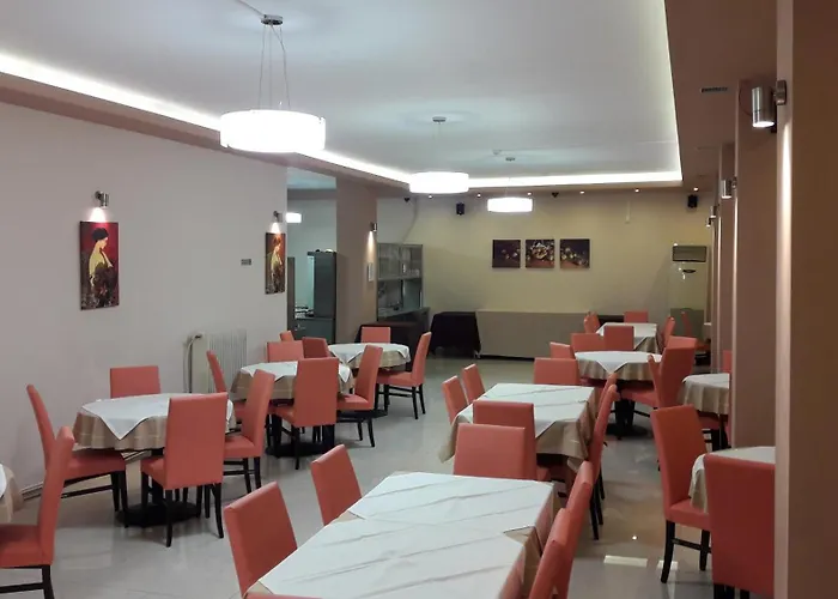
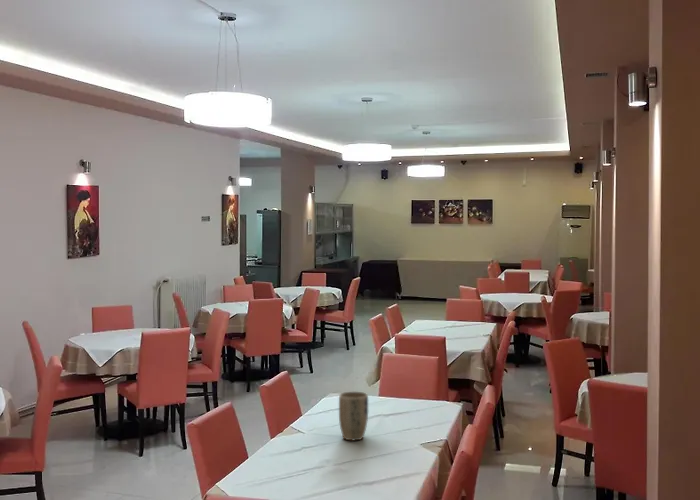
+ plant pot (353, 416)
